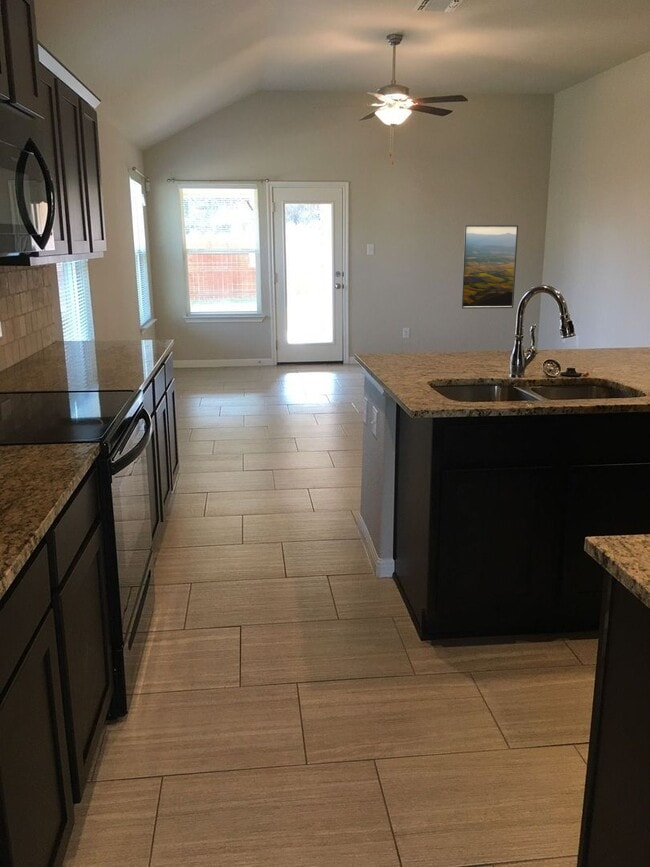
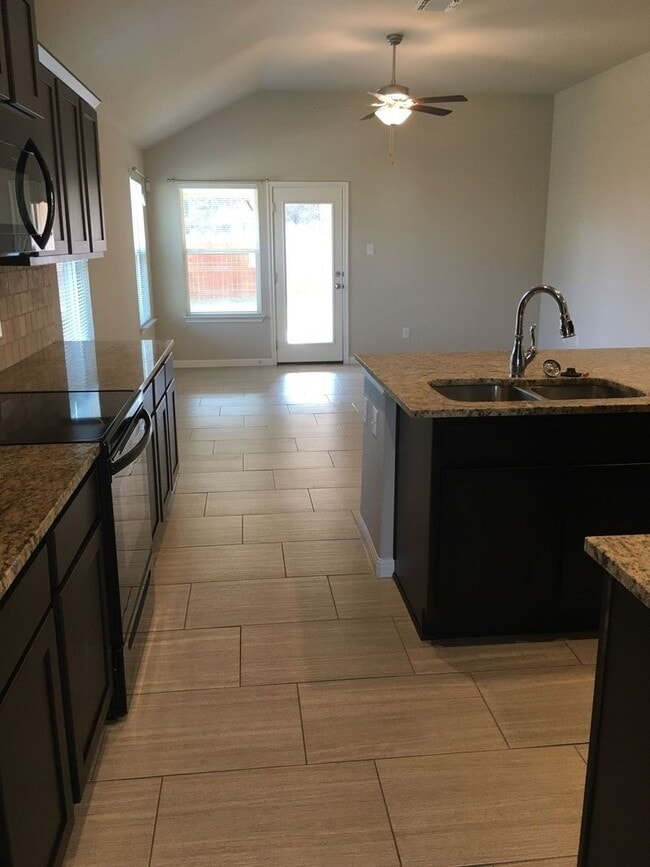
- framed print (489, 267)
